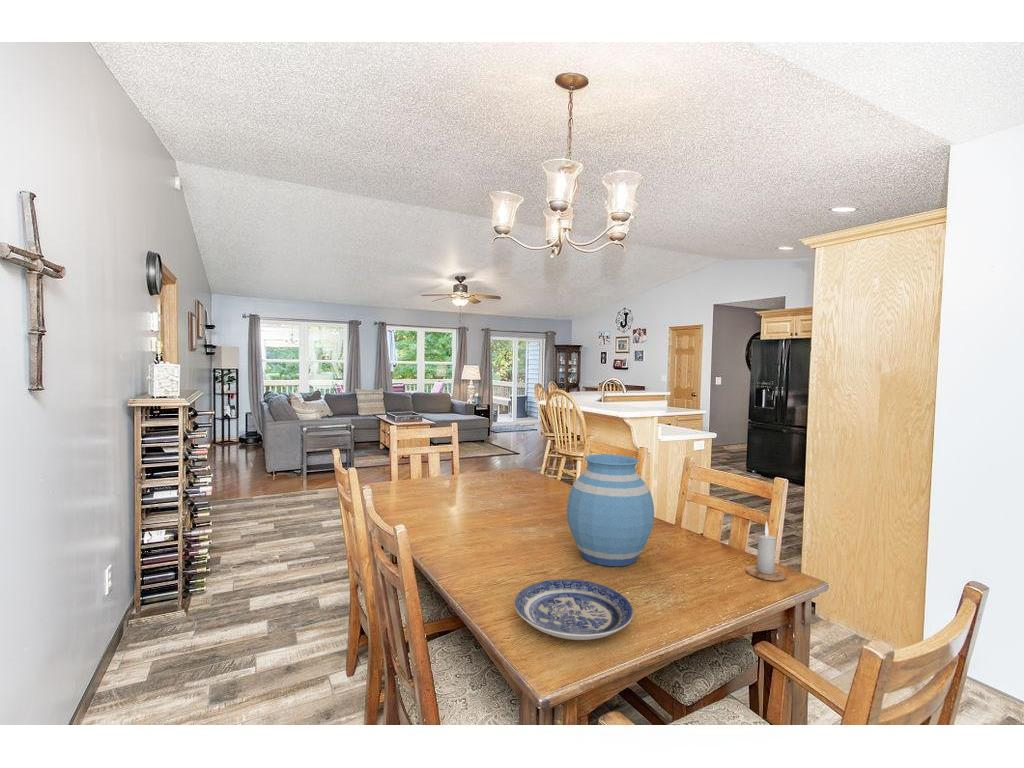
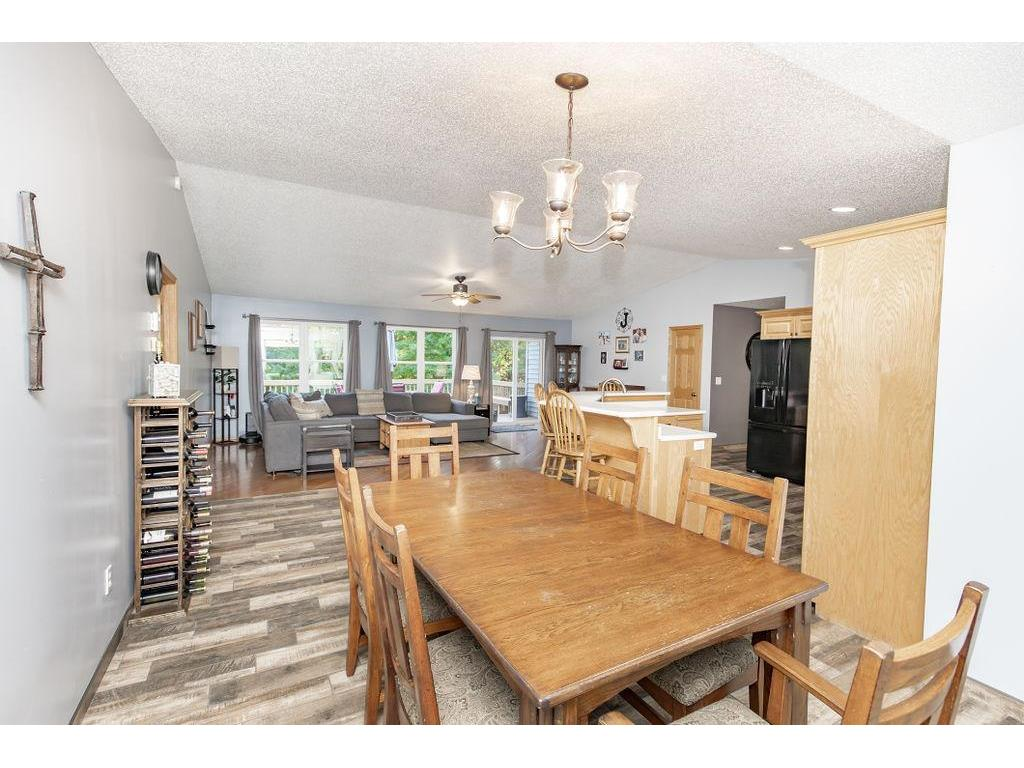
- candle (766, 547)
- plate (572, 612)
- vase (610, 507)
